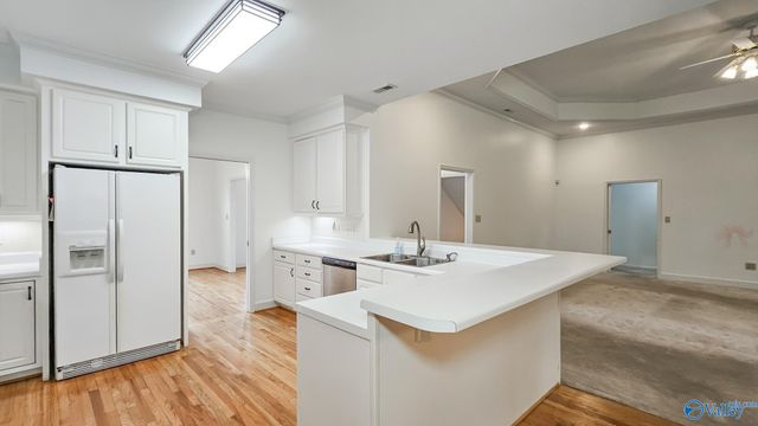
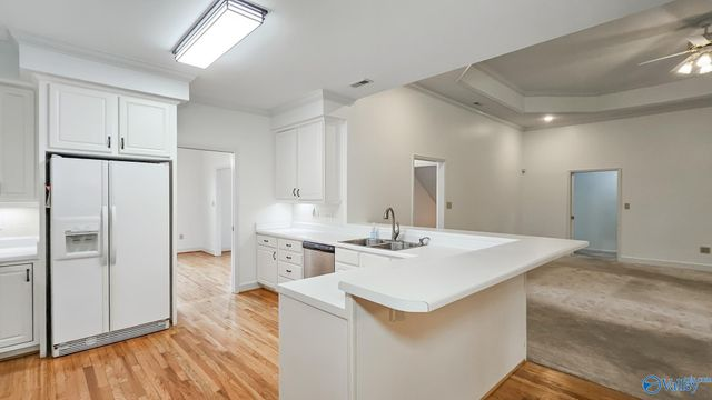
- wall sculpture (732, 235)
